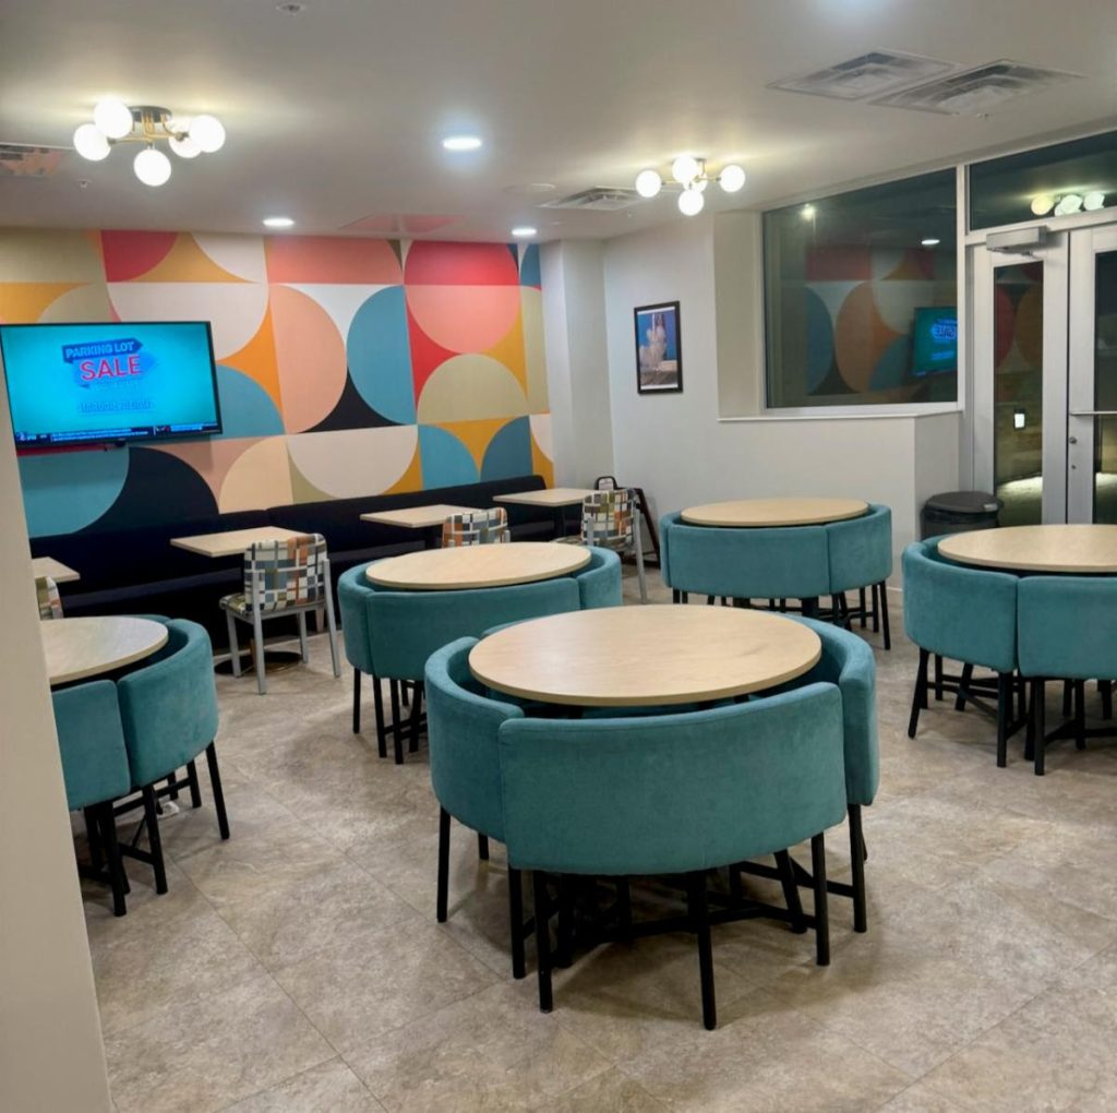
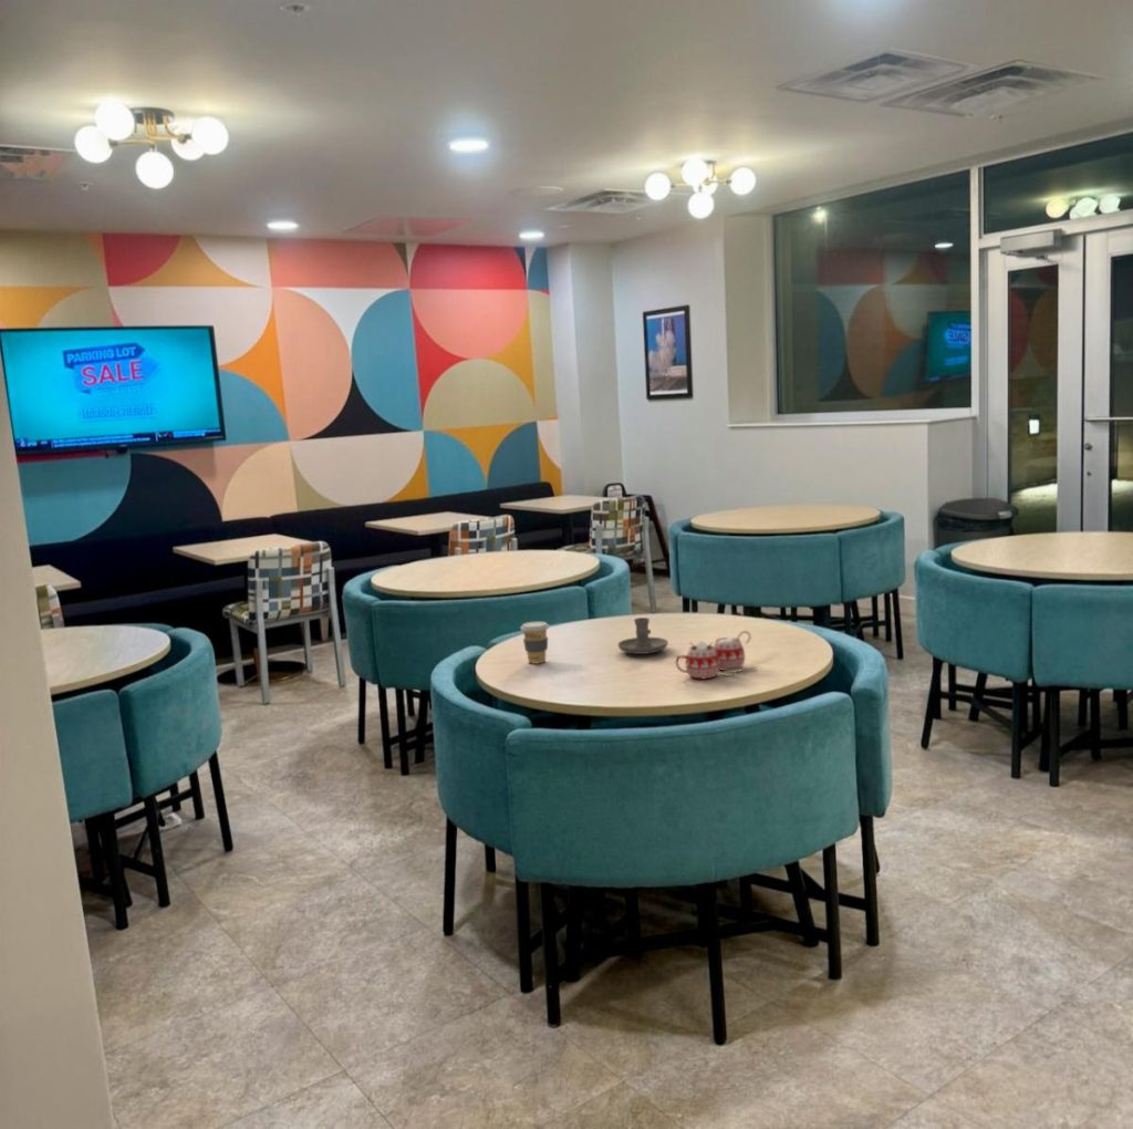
+ mug (714, 652)
+ coffee cup (536, 642)
+ candle holder (642, 633)
